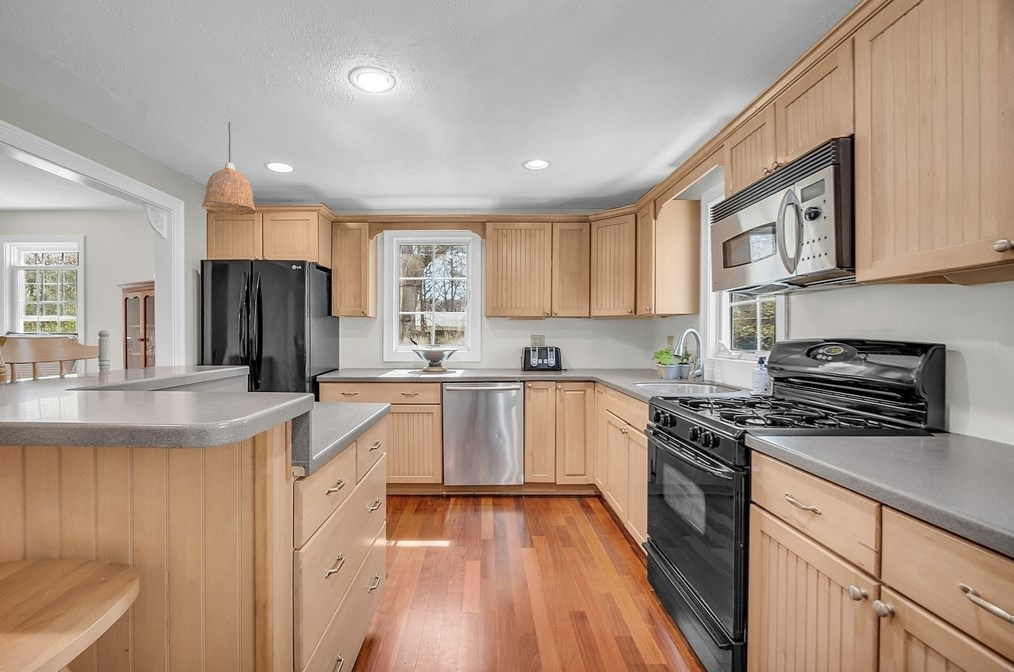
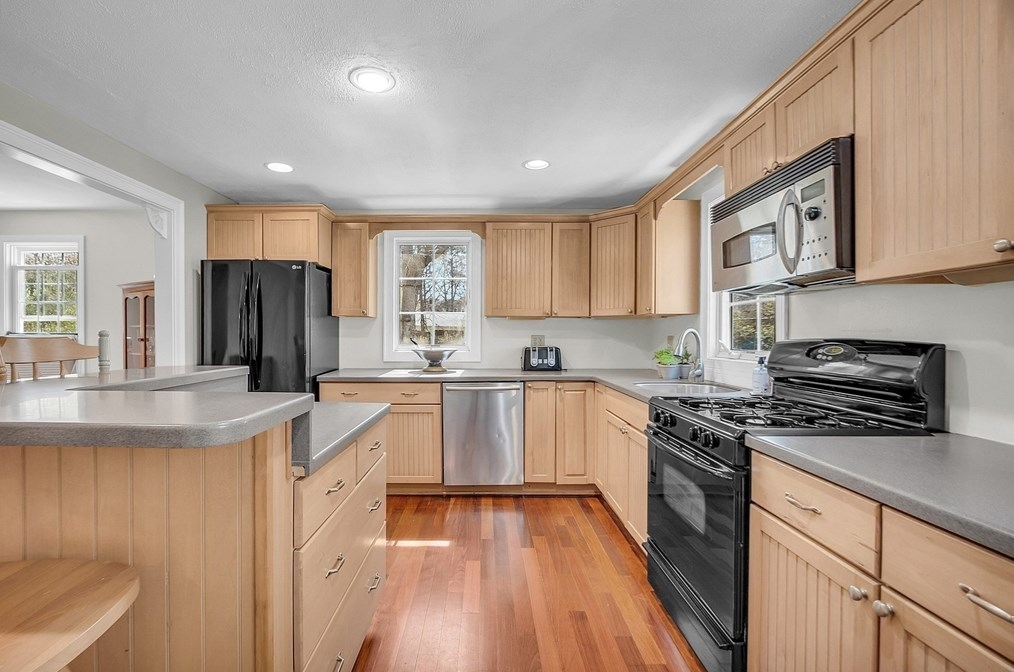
- pendant lamp (229, 165)
